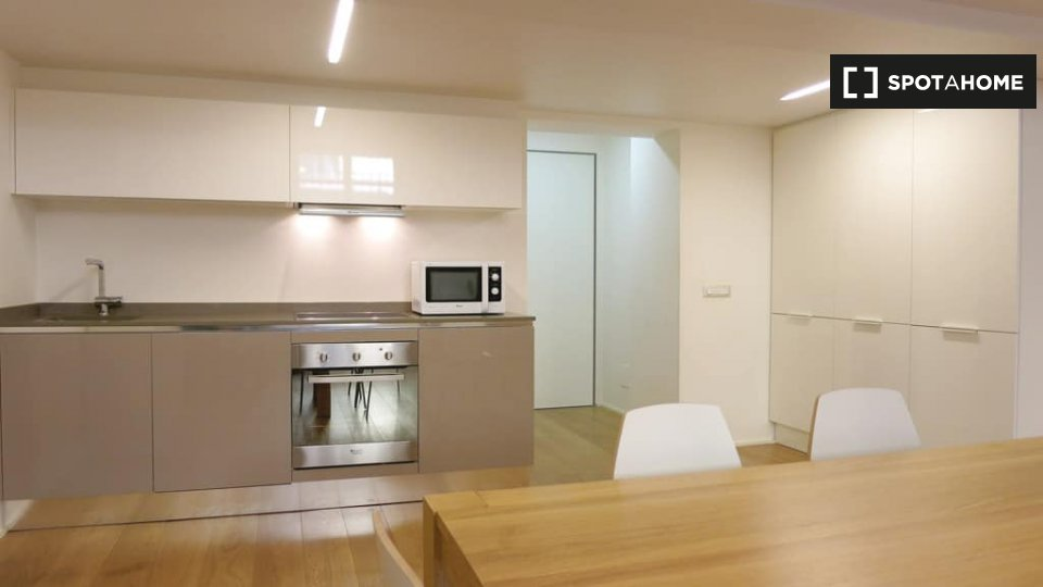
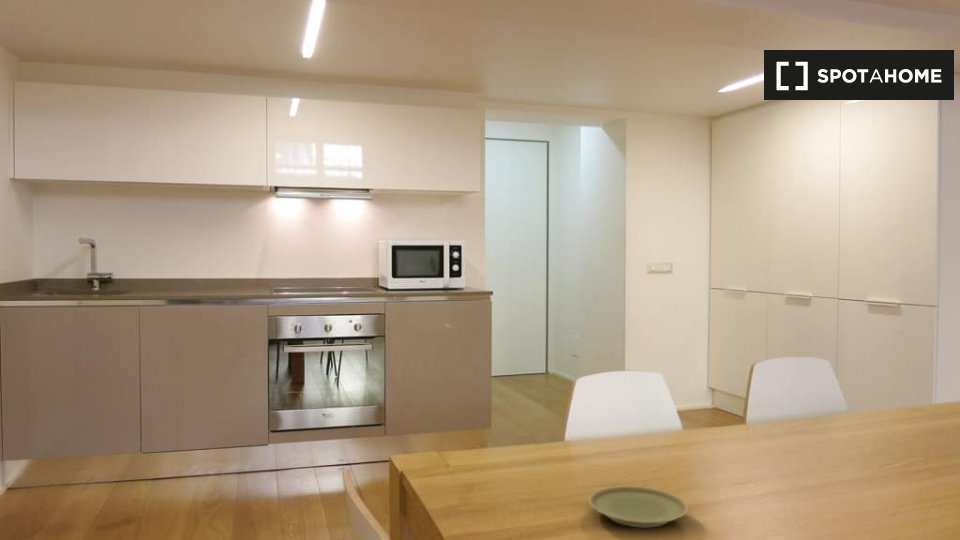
+ plate (637, 508)
